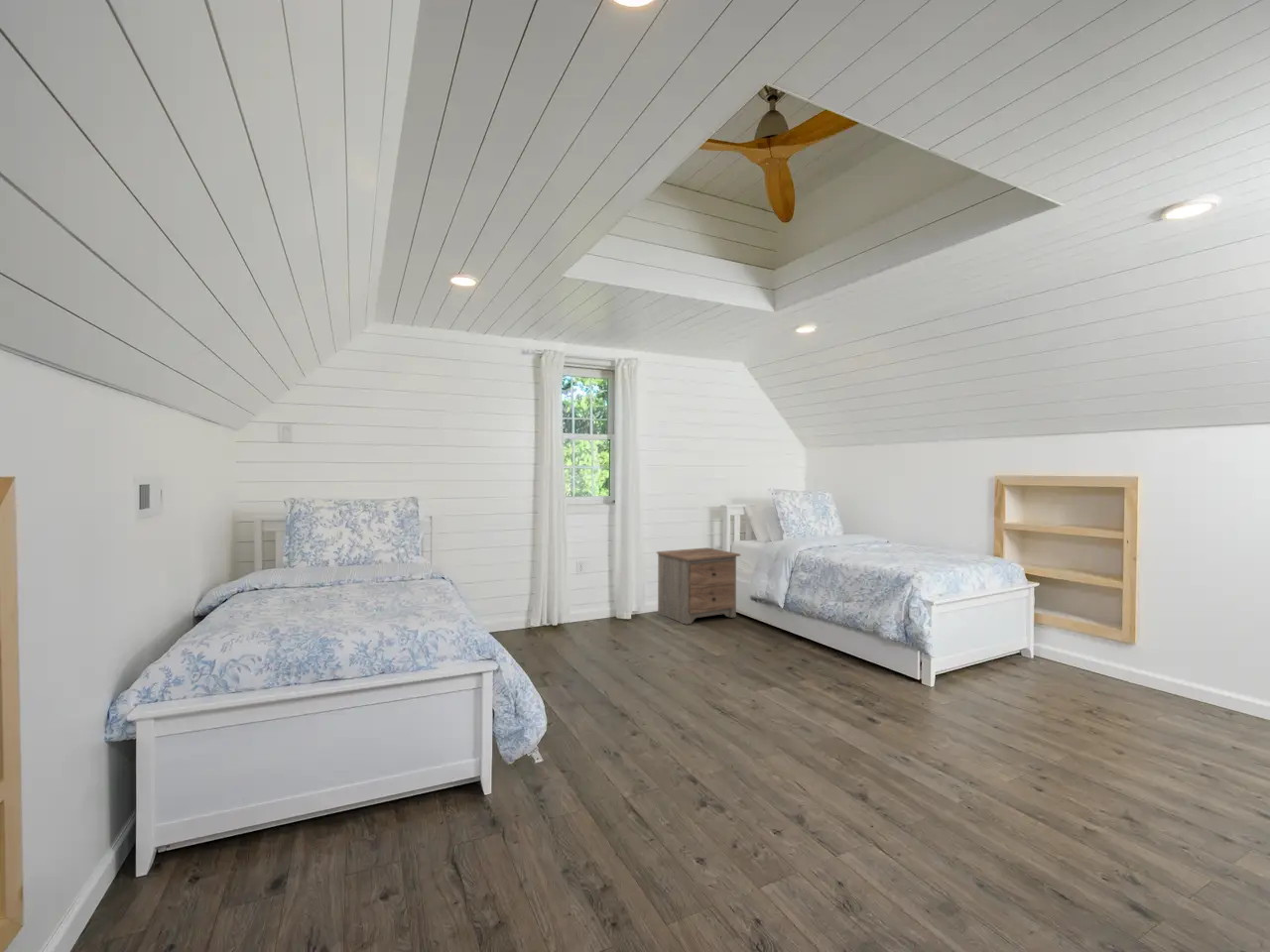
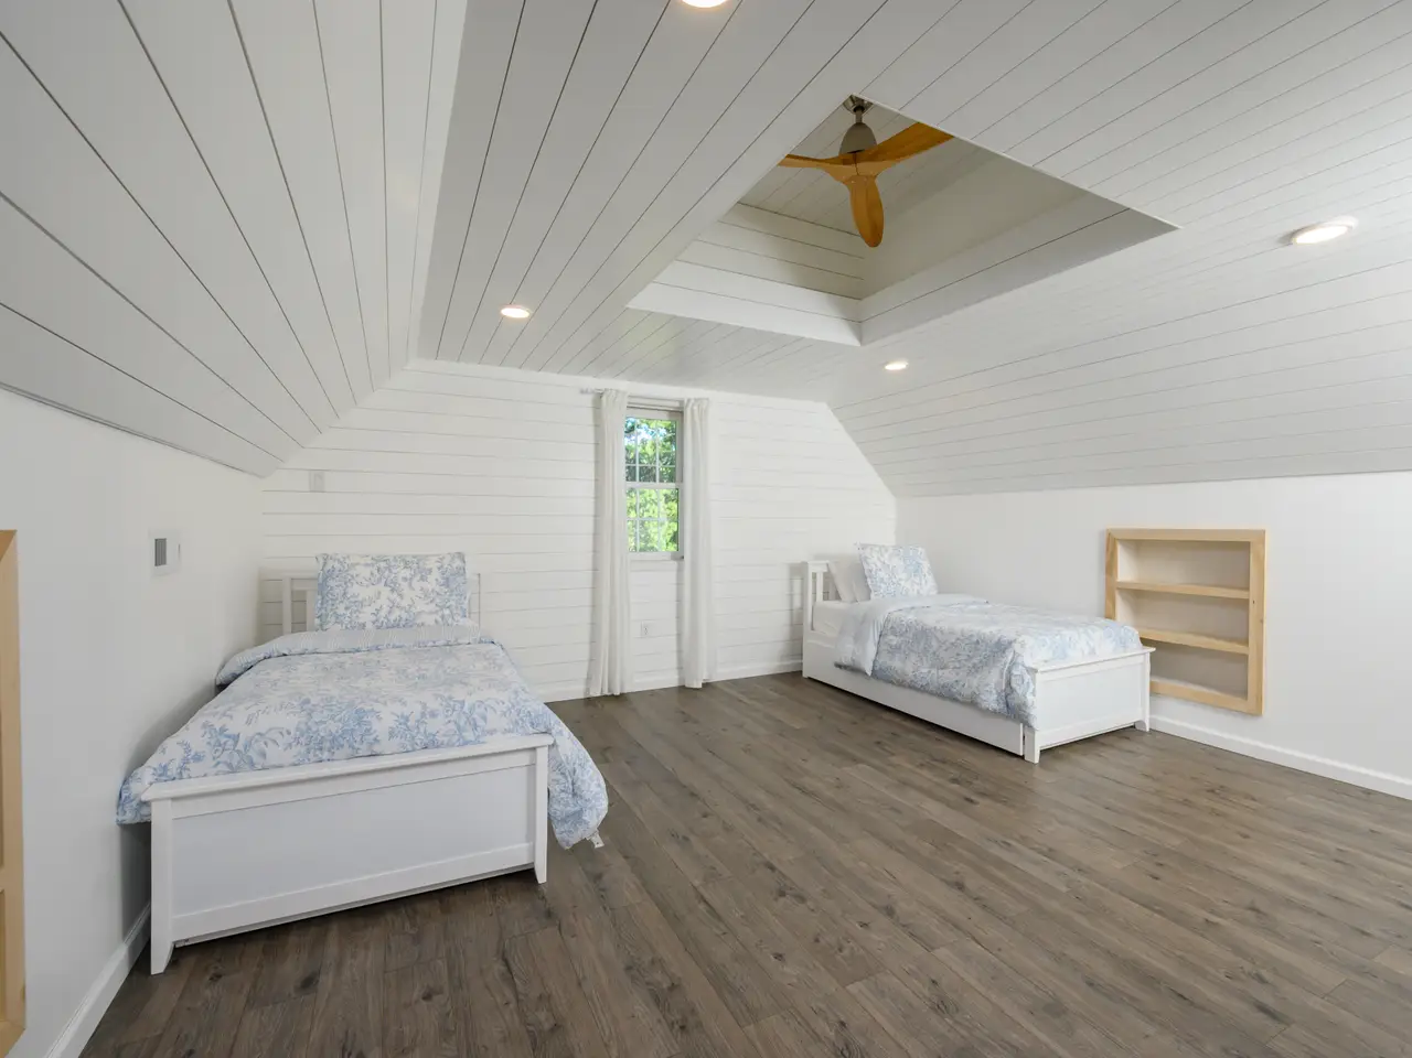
- nightstand (698, 584)
